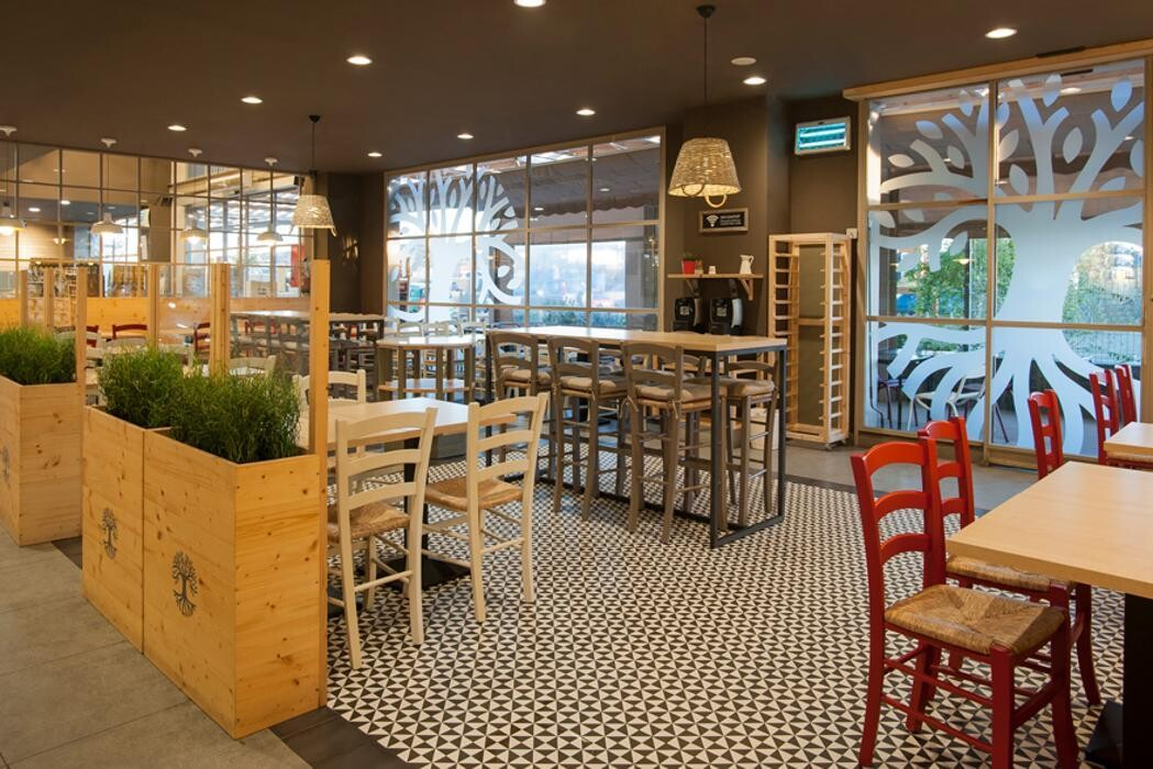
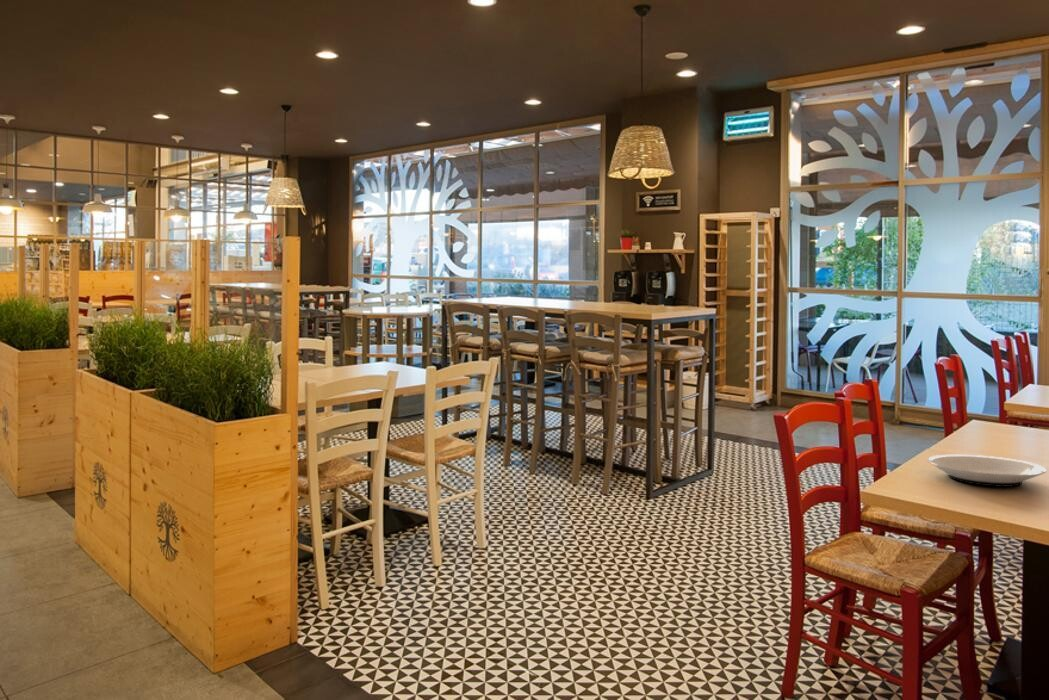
+ plate (984, 471)
